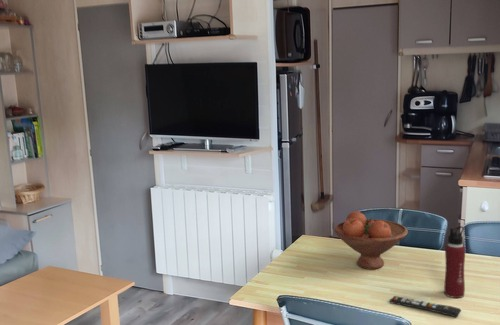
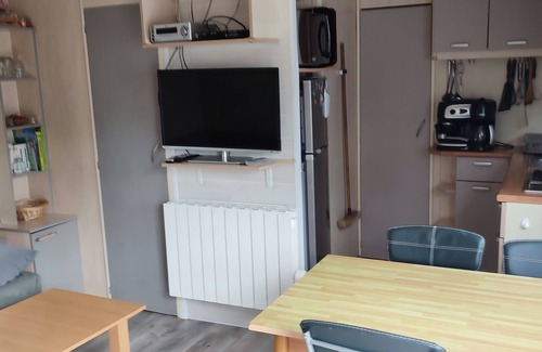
- fruit bowl (370, 239)
- remote control (424, 305)
- water bottle (455, 261)
